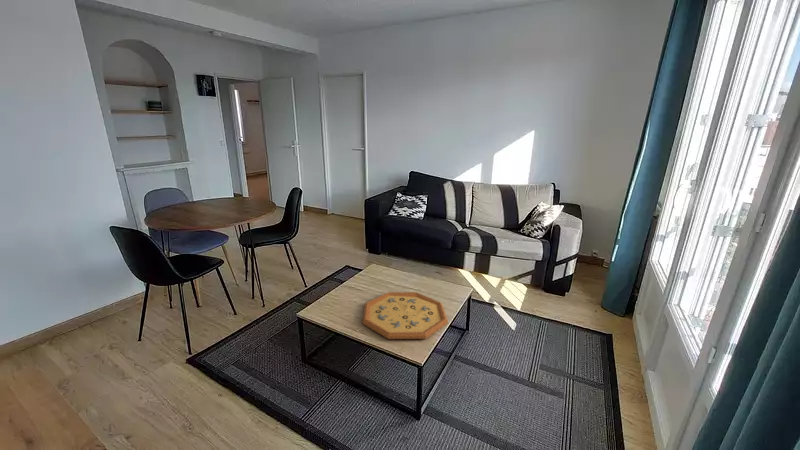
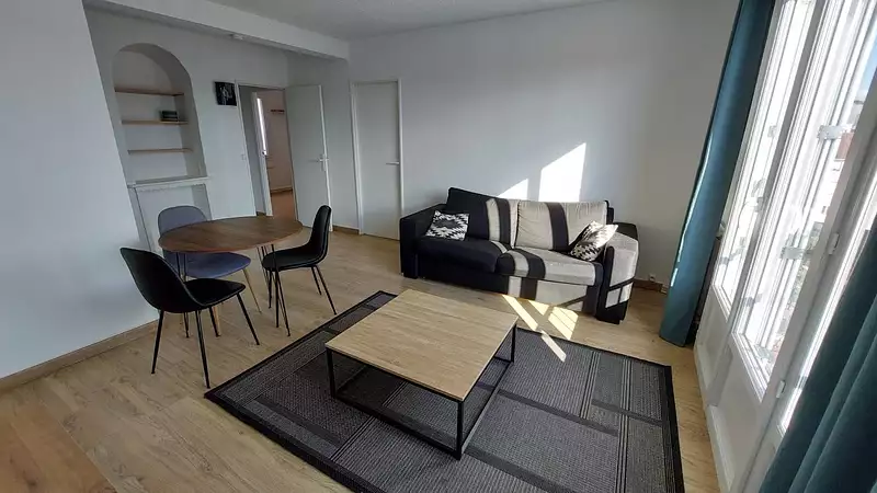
- decorative tray (404, 312)
